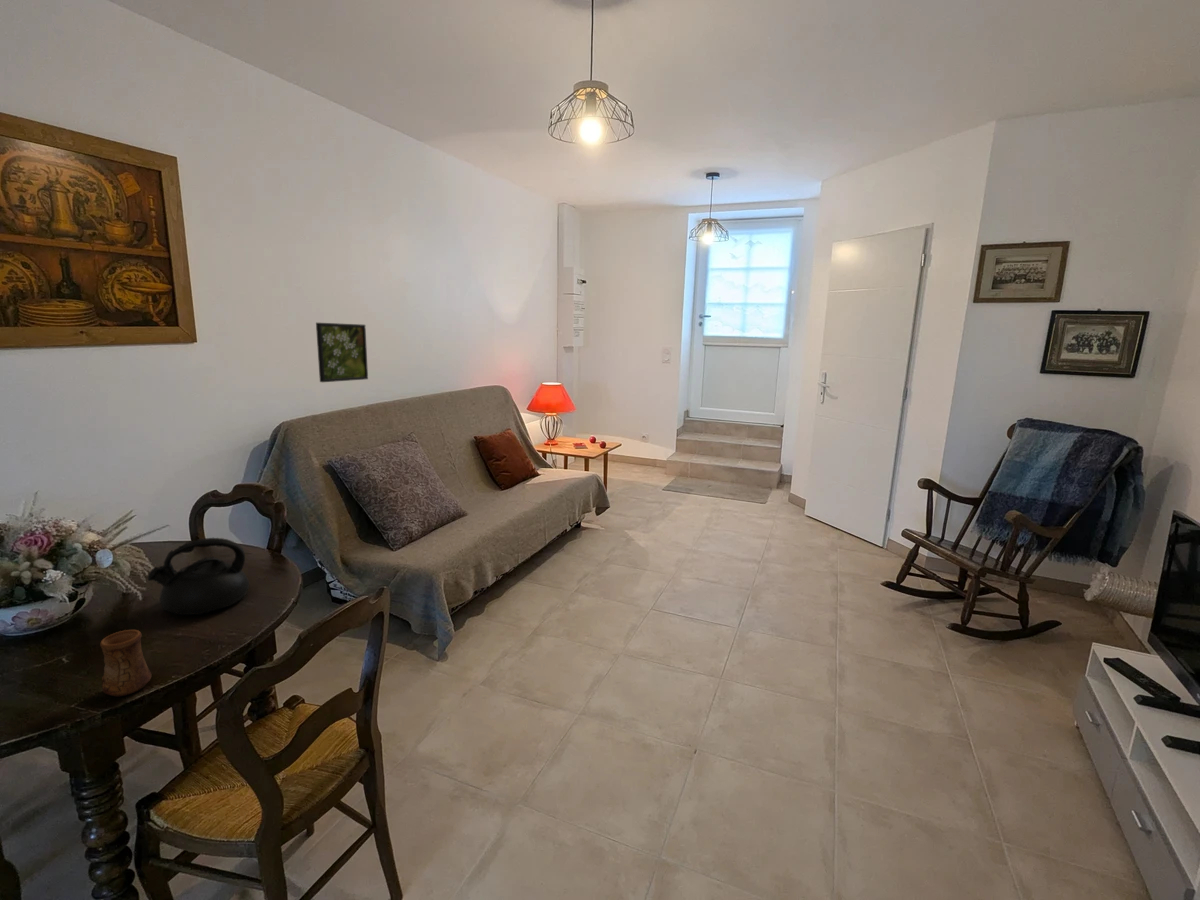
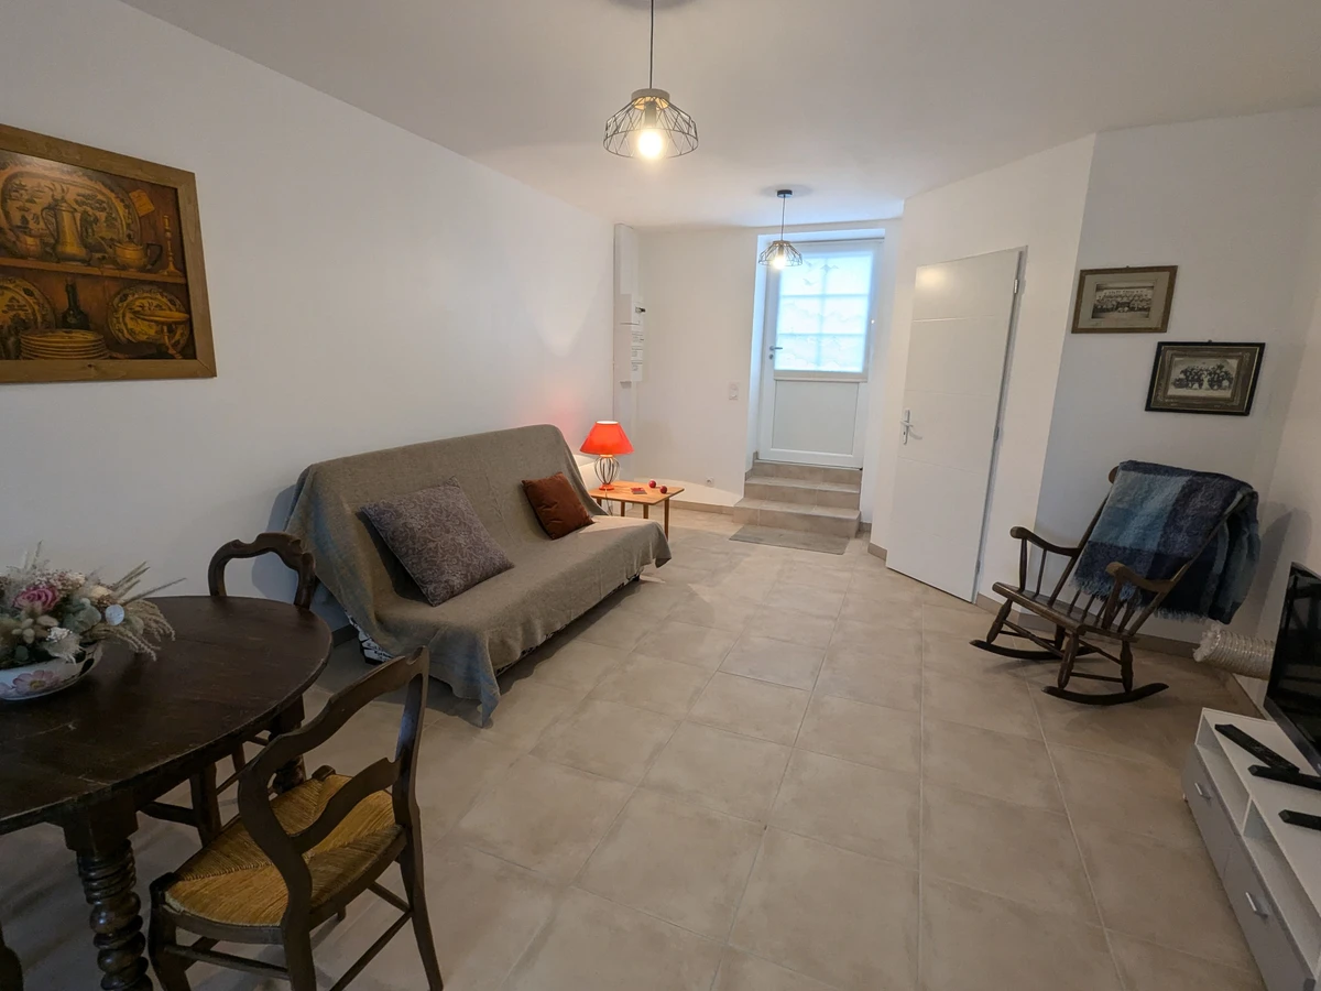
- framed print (343, 352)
- cup (124, 662)
- teapot (200, 570)
